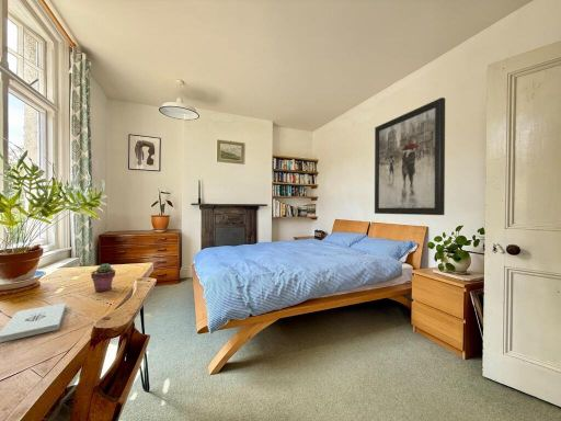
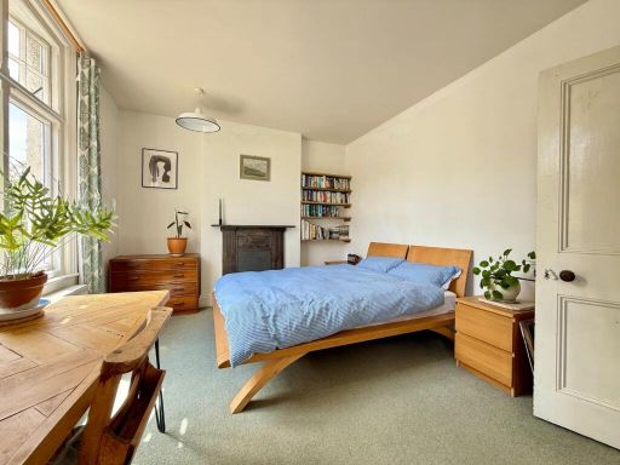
- notepad (36, 319)
- potted succulent (103, 276)
- wall art (403, 164)
